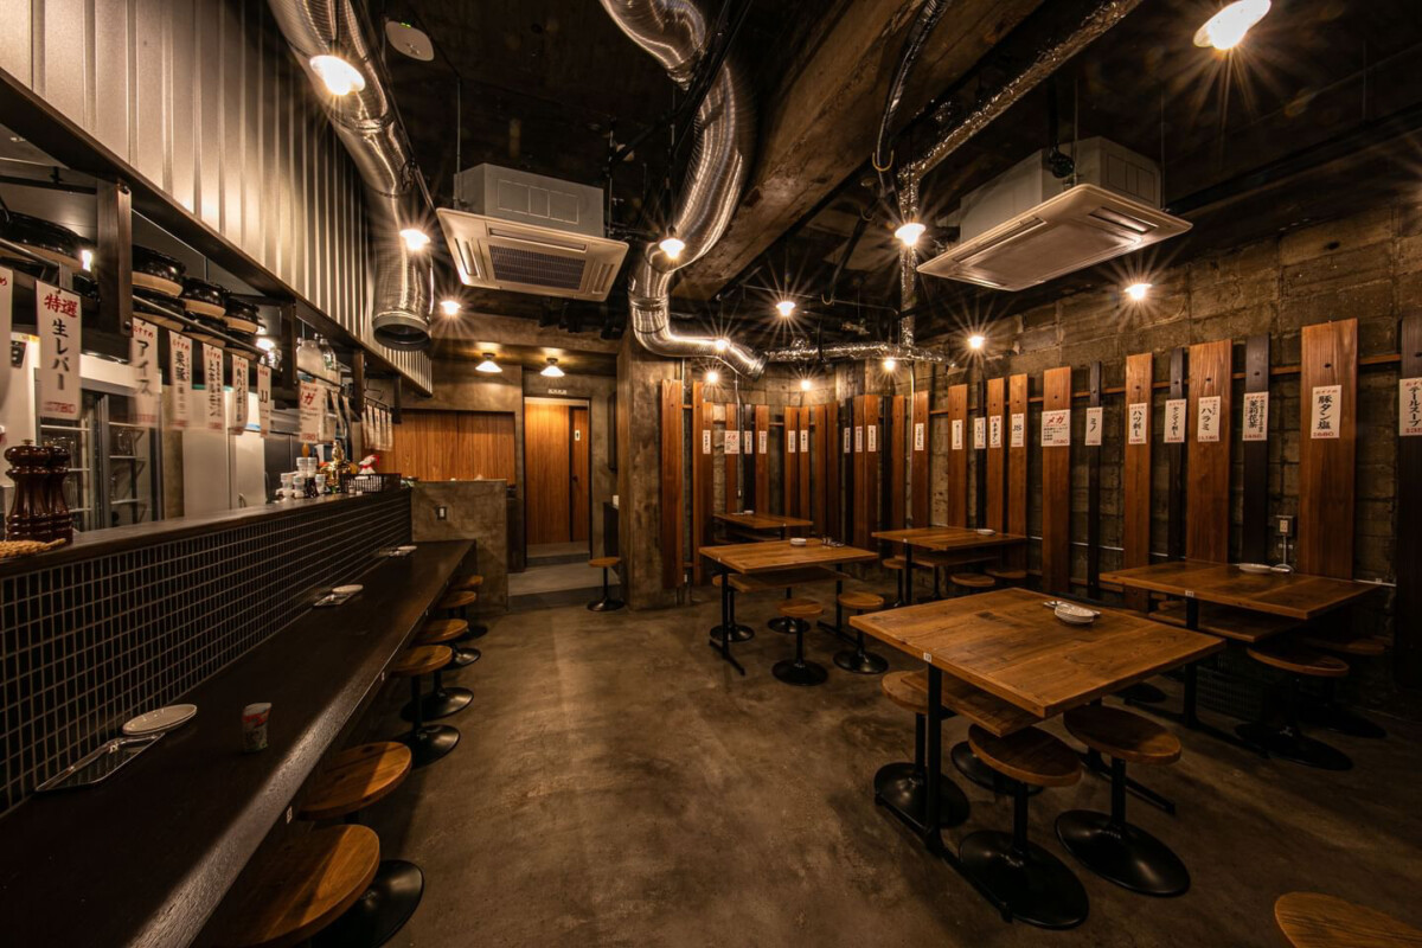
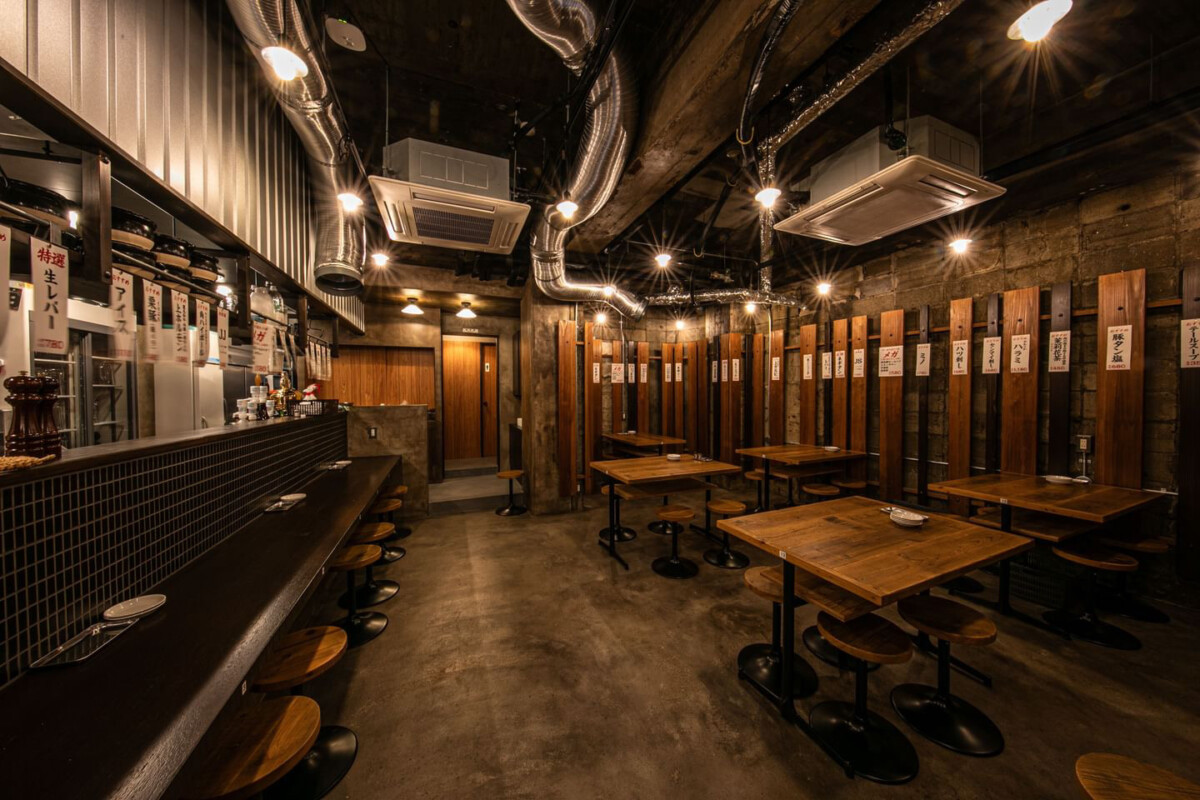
- beverage cup (256, 726)
